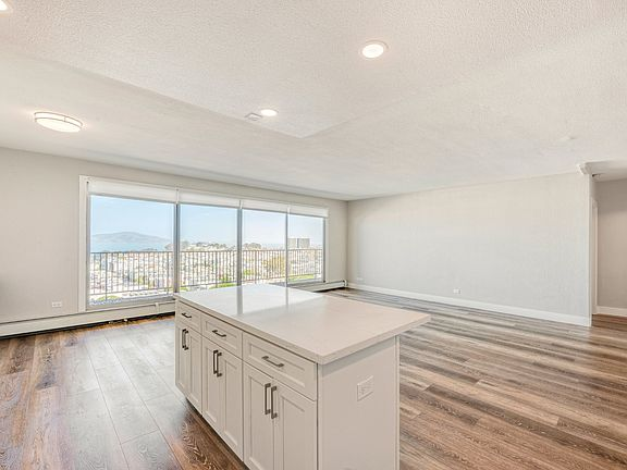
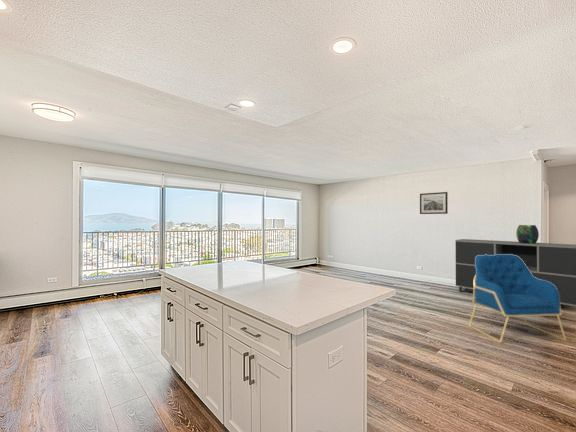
+ sideboard (526, 265)
+ decorative urn (527, 234)
+ armchair (514, 294)
+ wall art (433, 203)
